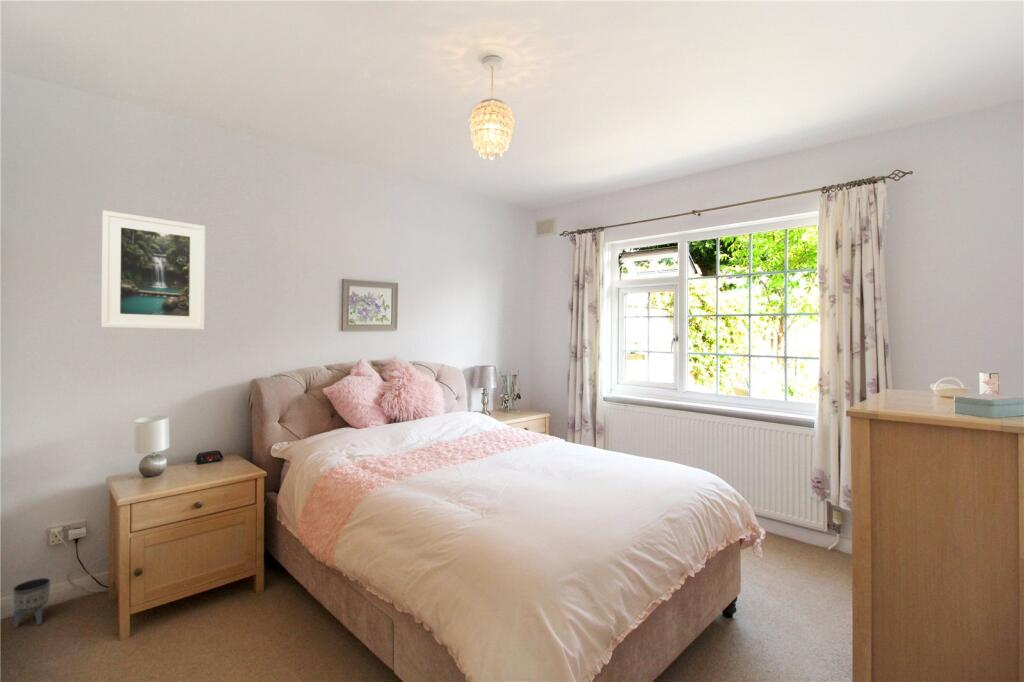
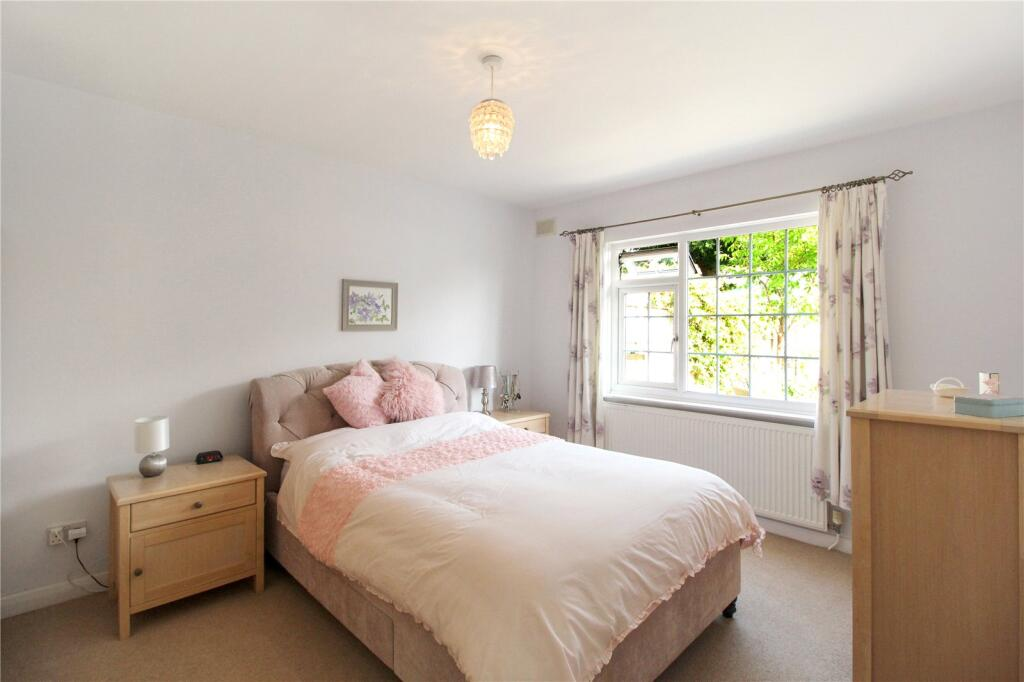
- planter (31, 603)
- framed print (156, 273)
